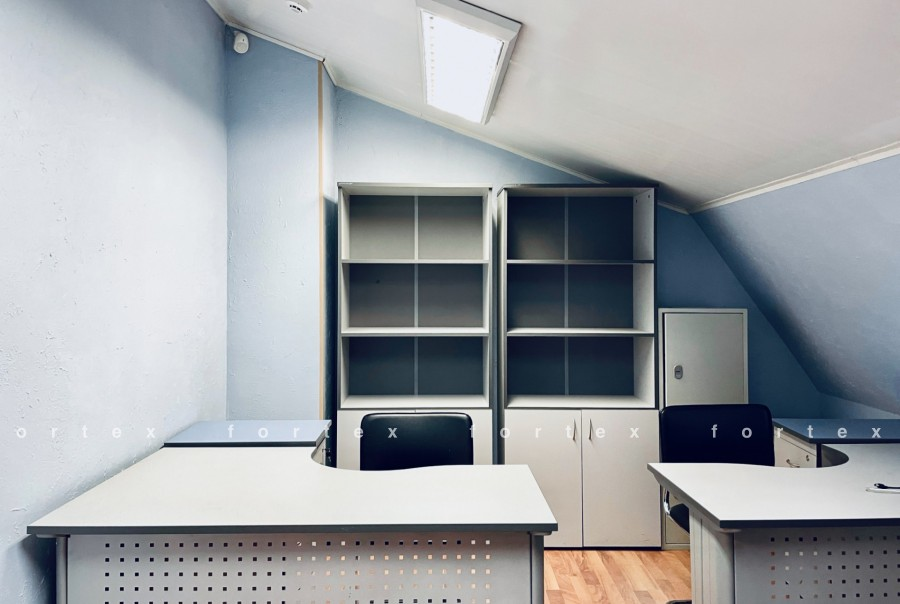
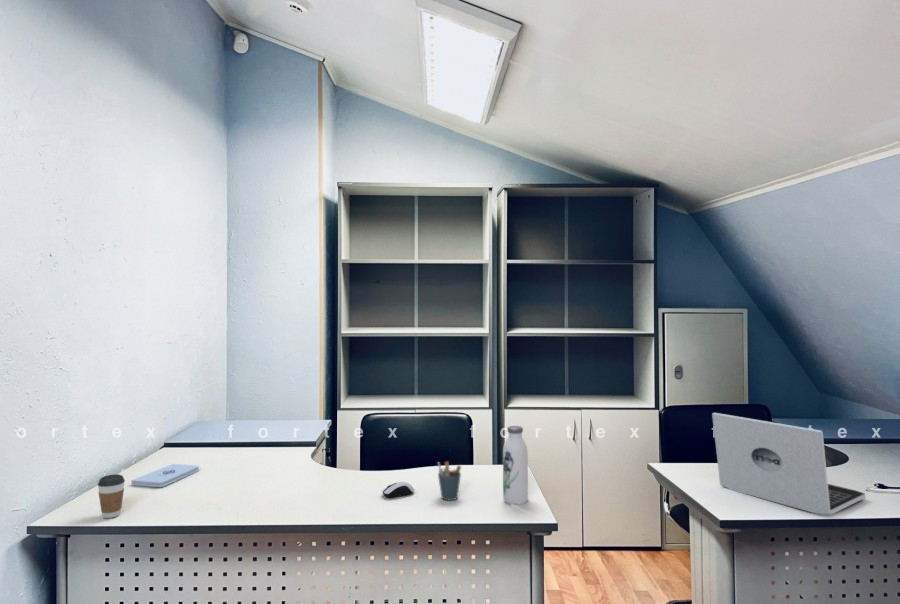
+ water bottle (515, 463)
+ coffee cup (111, 496)
+ laptop (787, 454)
+ notepad (167, 474)
+ computer mouse (398, 488)
+ pen holder (449, 479)
